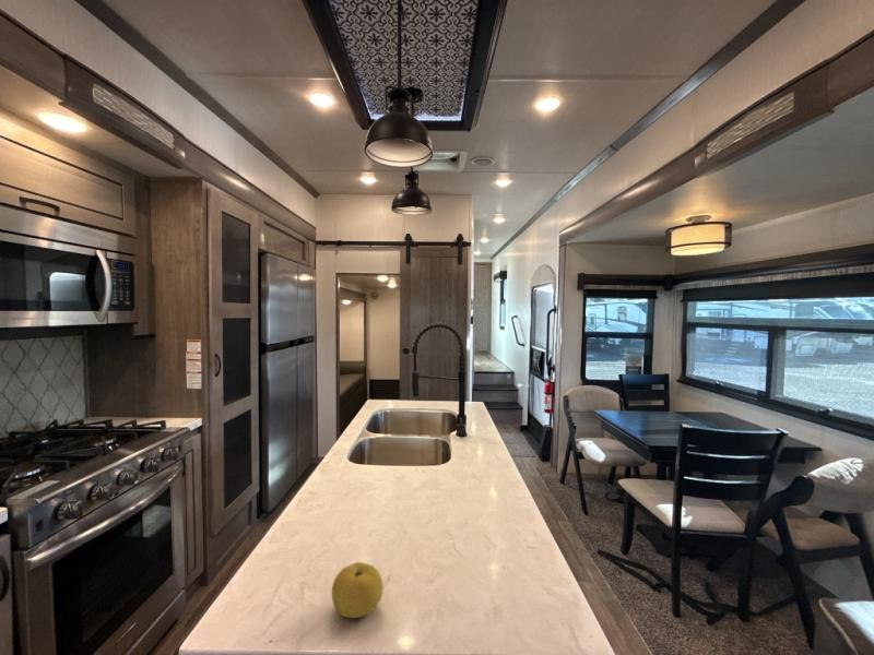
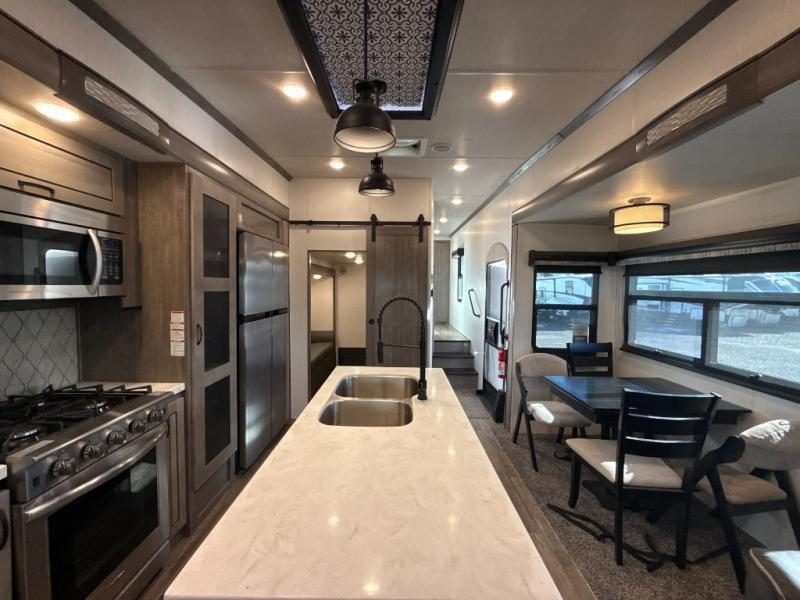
- fruit (357, 588)
